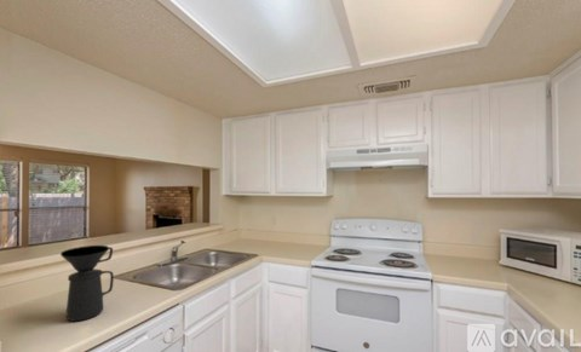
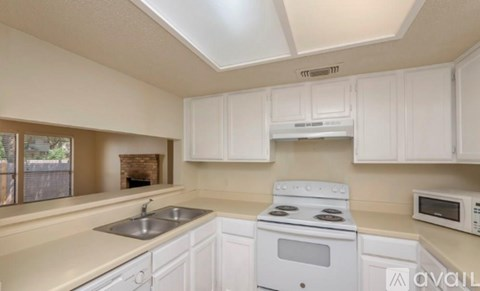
- coffee maker (85, 282)
